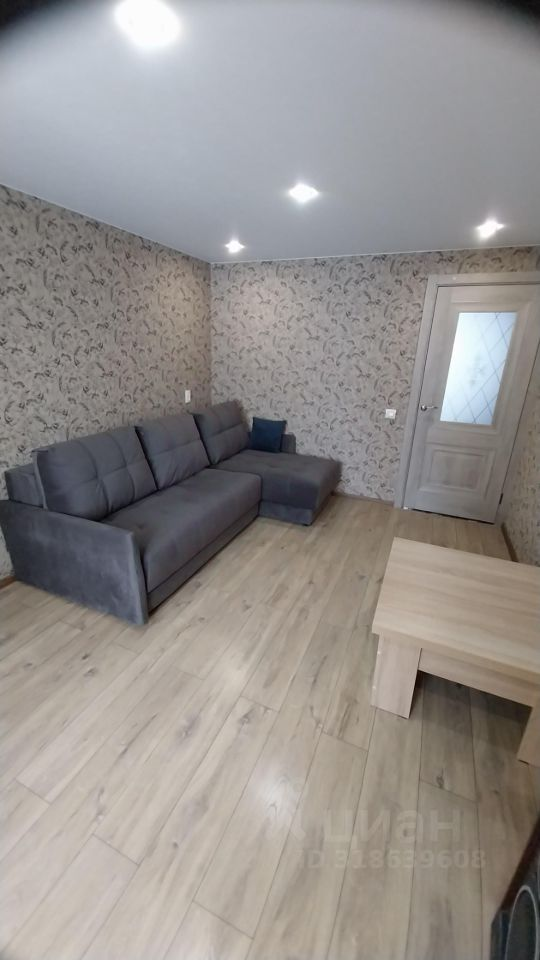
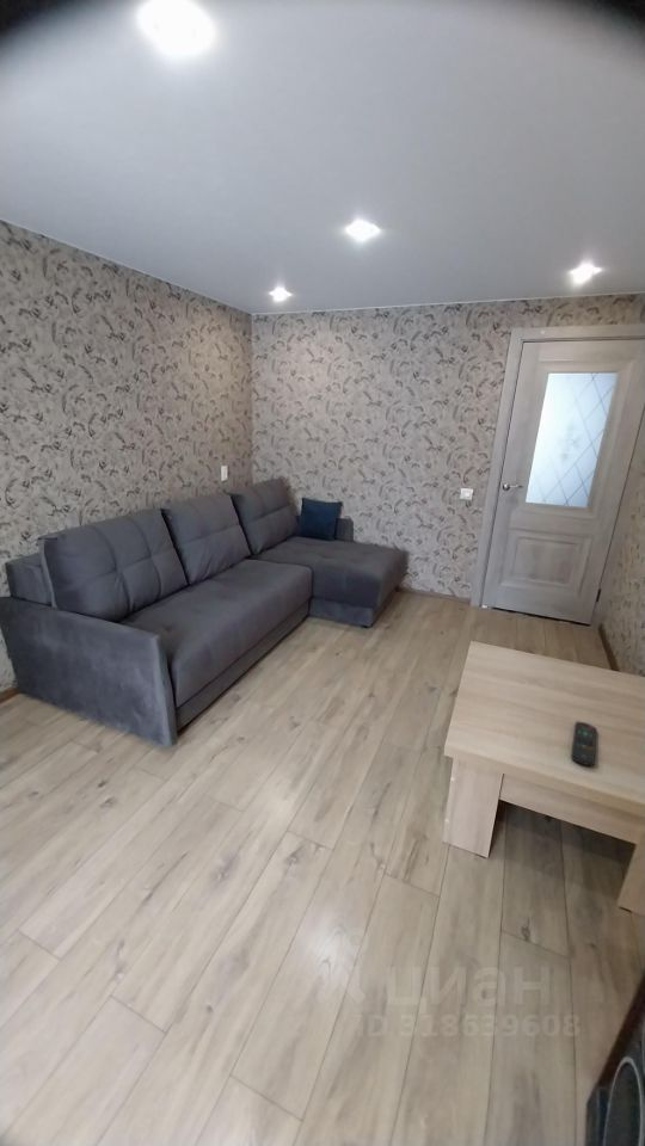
+ remote control (584, 741)
